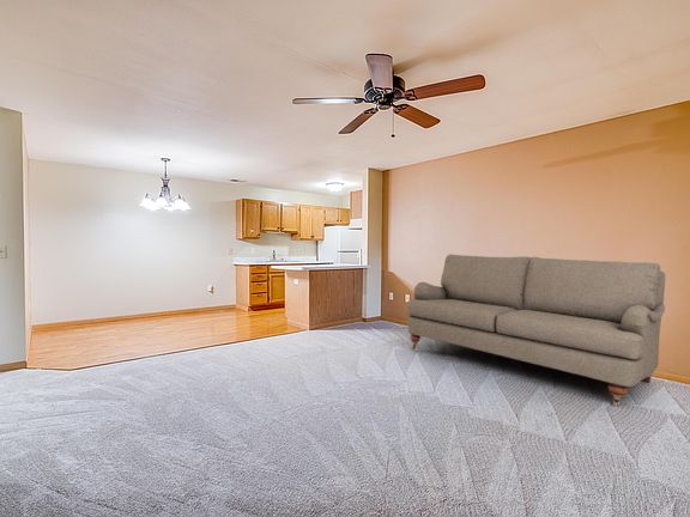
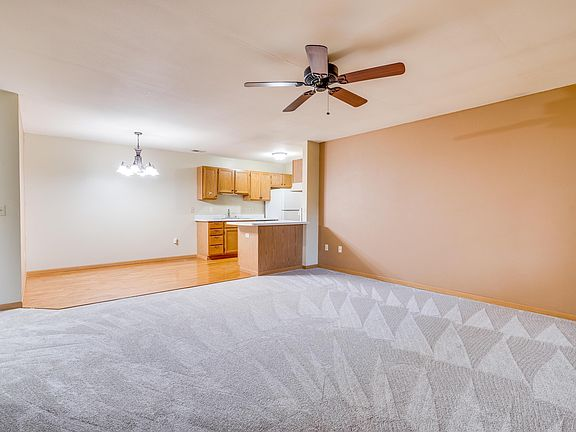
- sofa (518, 309)
